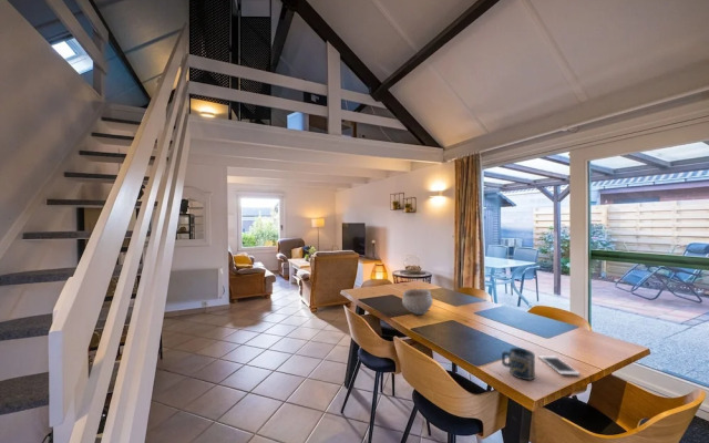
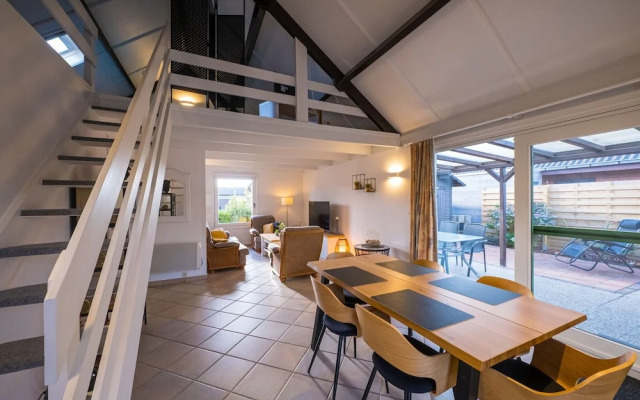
- cup (517, 361)
- bowl (417, 301)
- cell phone (557, 364)
